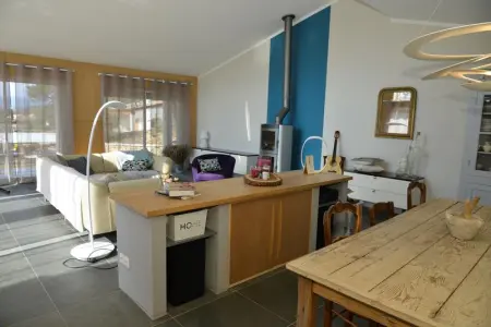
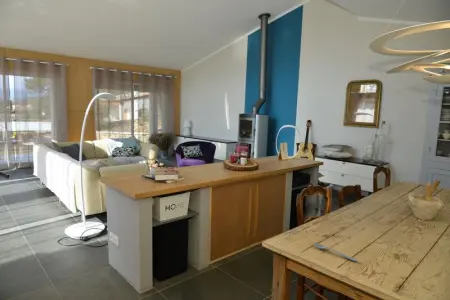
+ spoon (334, 250)
